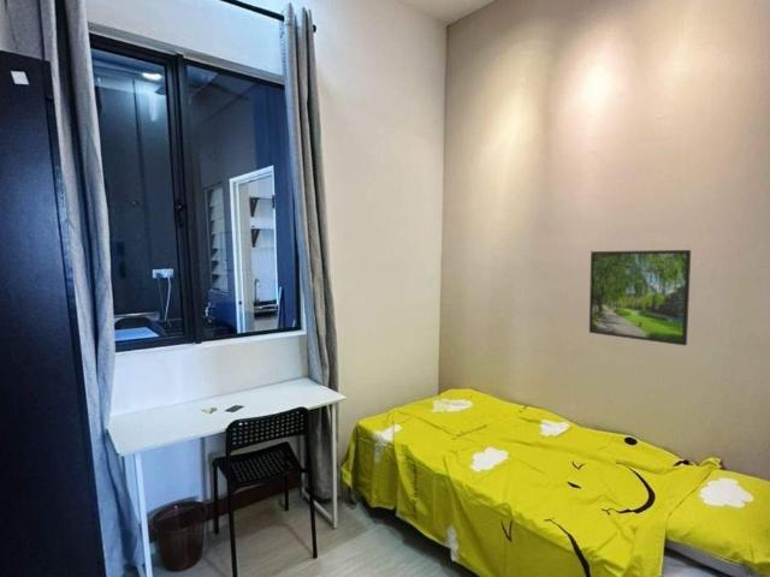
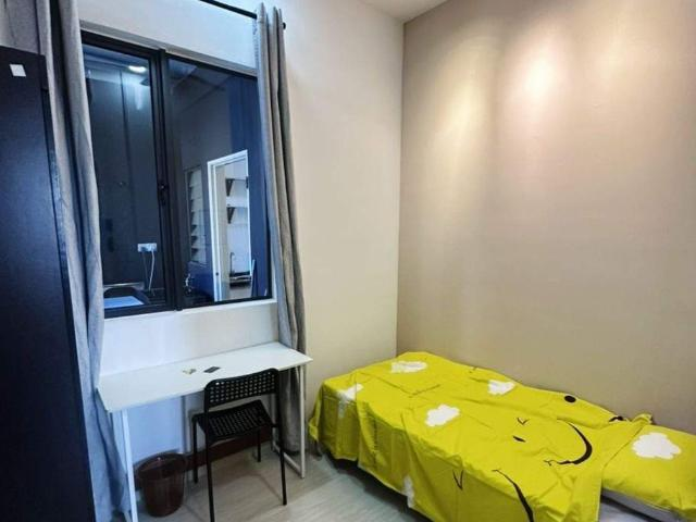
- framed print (635, 295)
